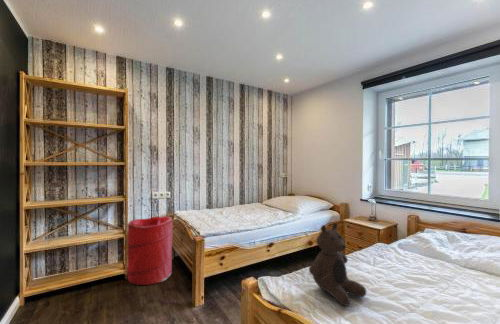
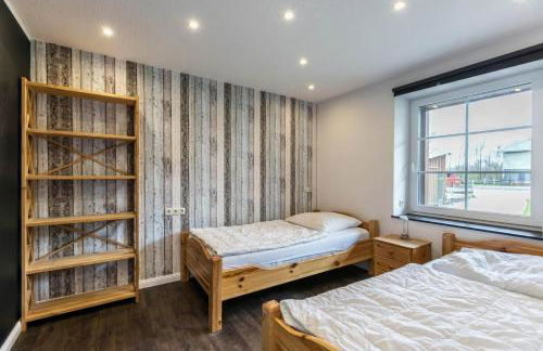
- laundry hamper (150, 246)
- teddy bear (337, 259)
